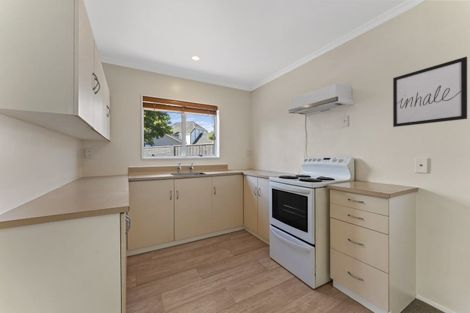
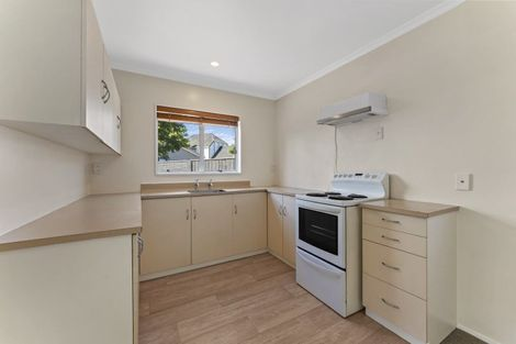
- wall art (425, 96)
